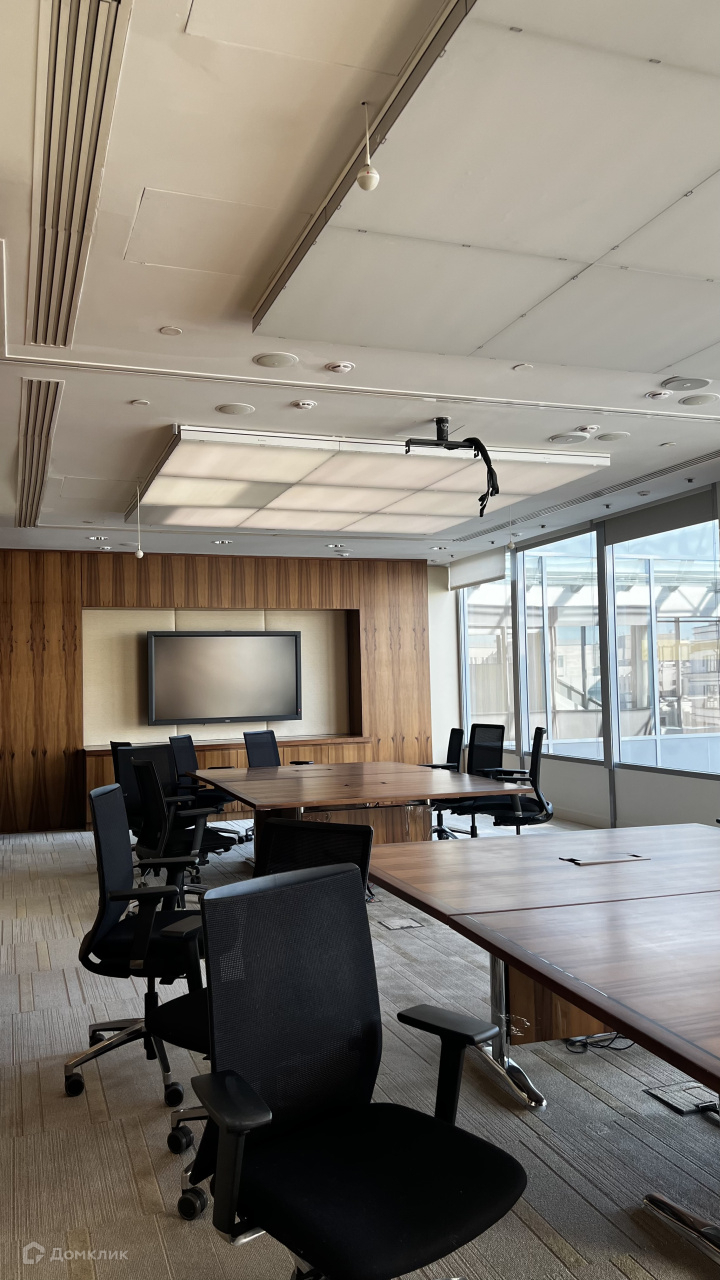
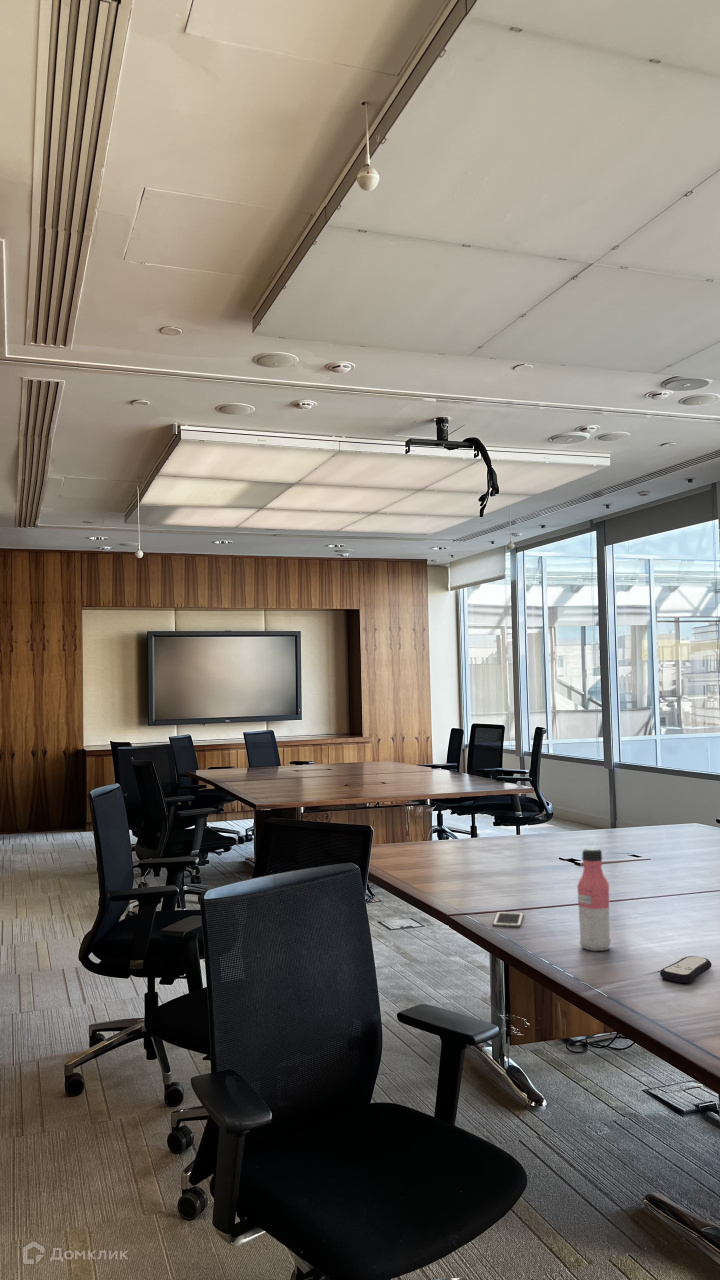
+ remote control (687, 968)
+ water bottle (593, 898)
+ cell phone (508, 919)
